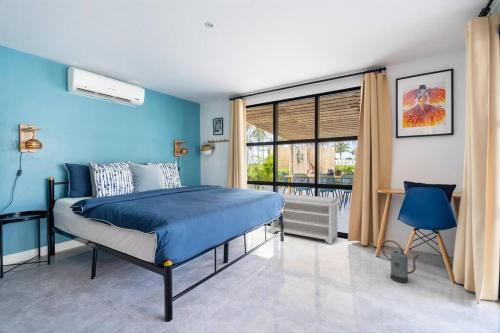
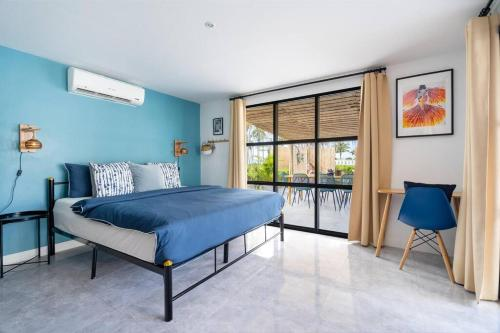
- watering can (399, 260)
- bench (302, 216)
